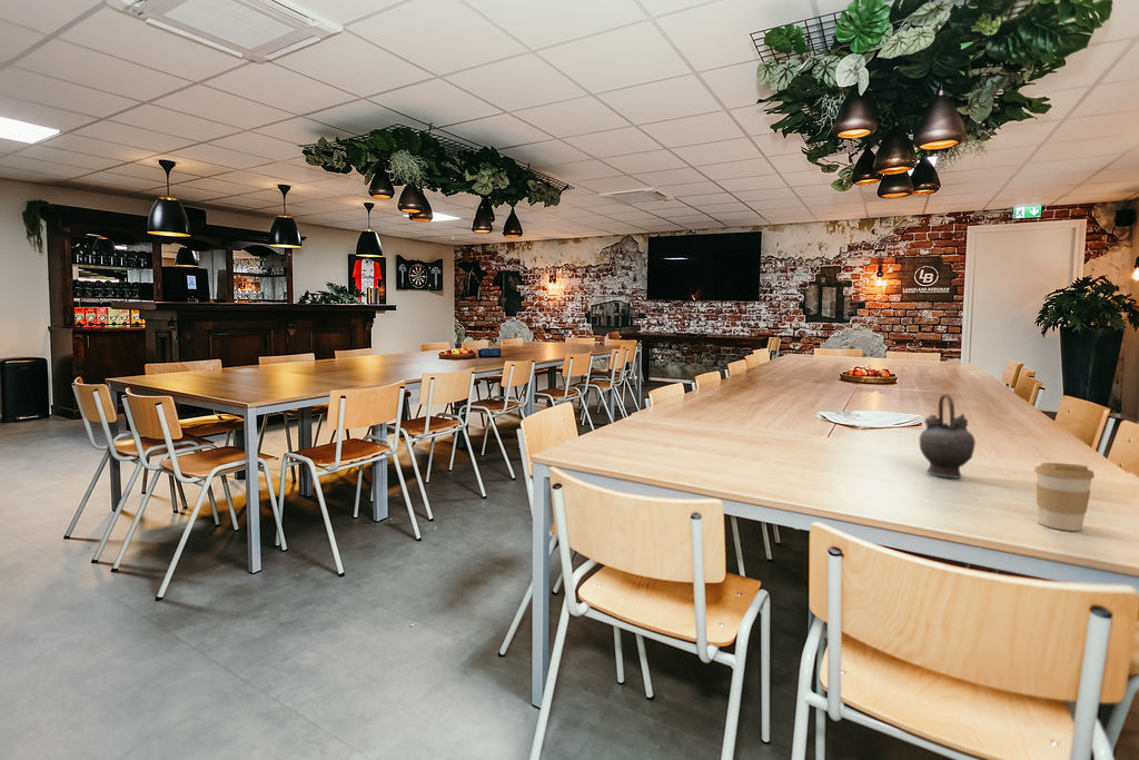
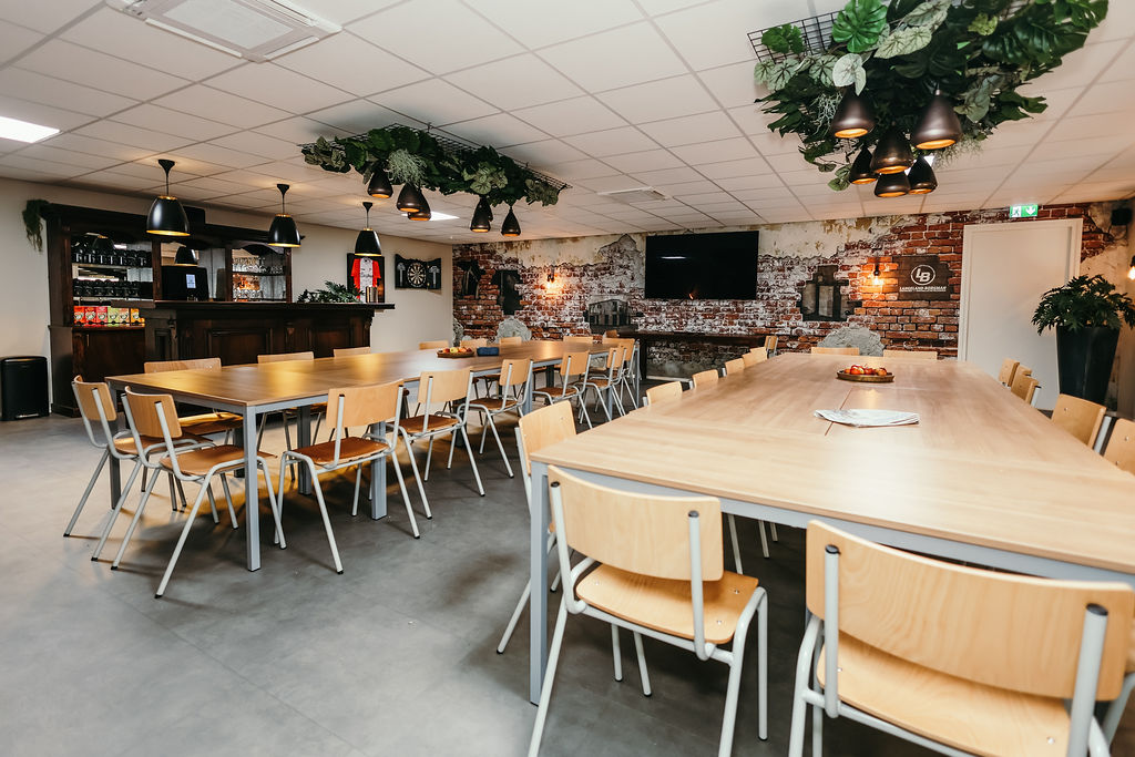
- teapot (944, 434)
- coffee cup (1061, 493)
